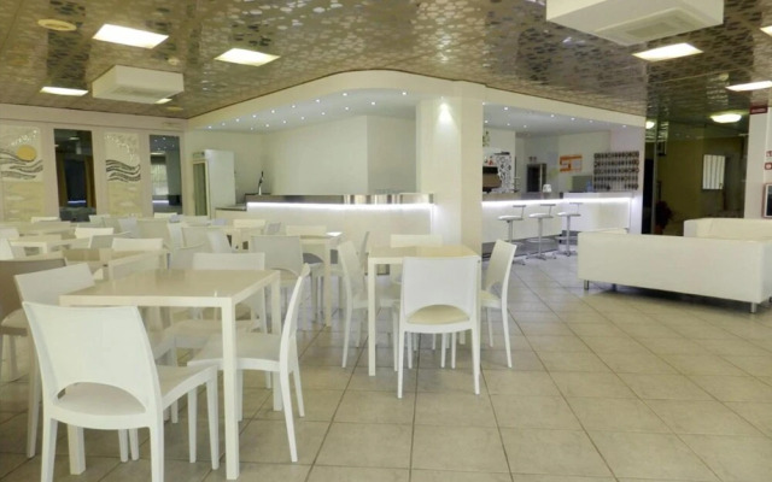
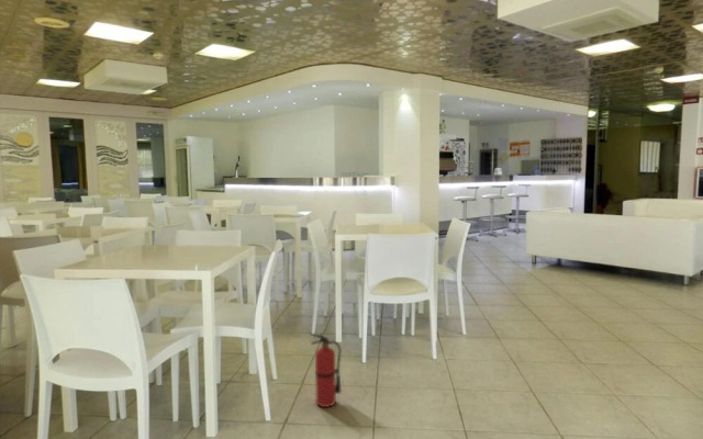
+ fire extinguisher (326, 367)
